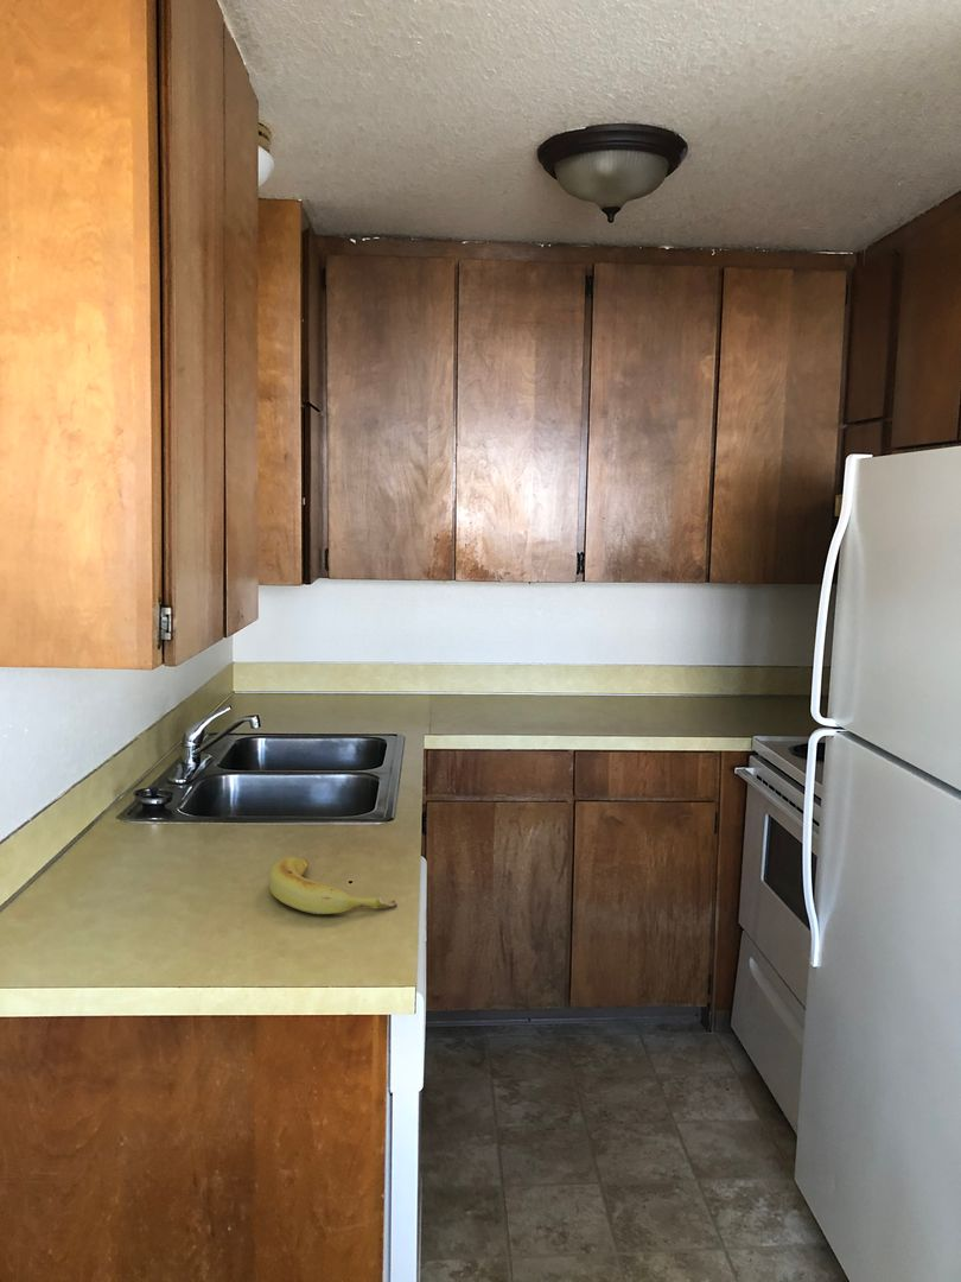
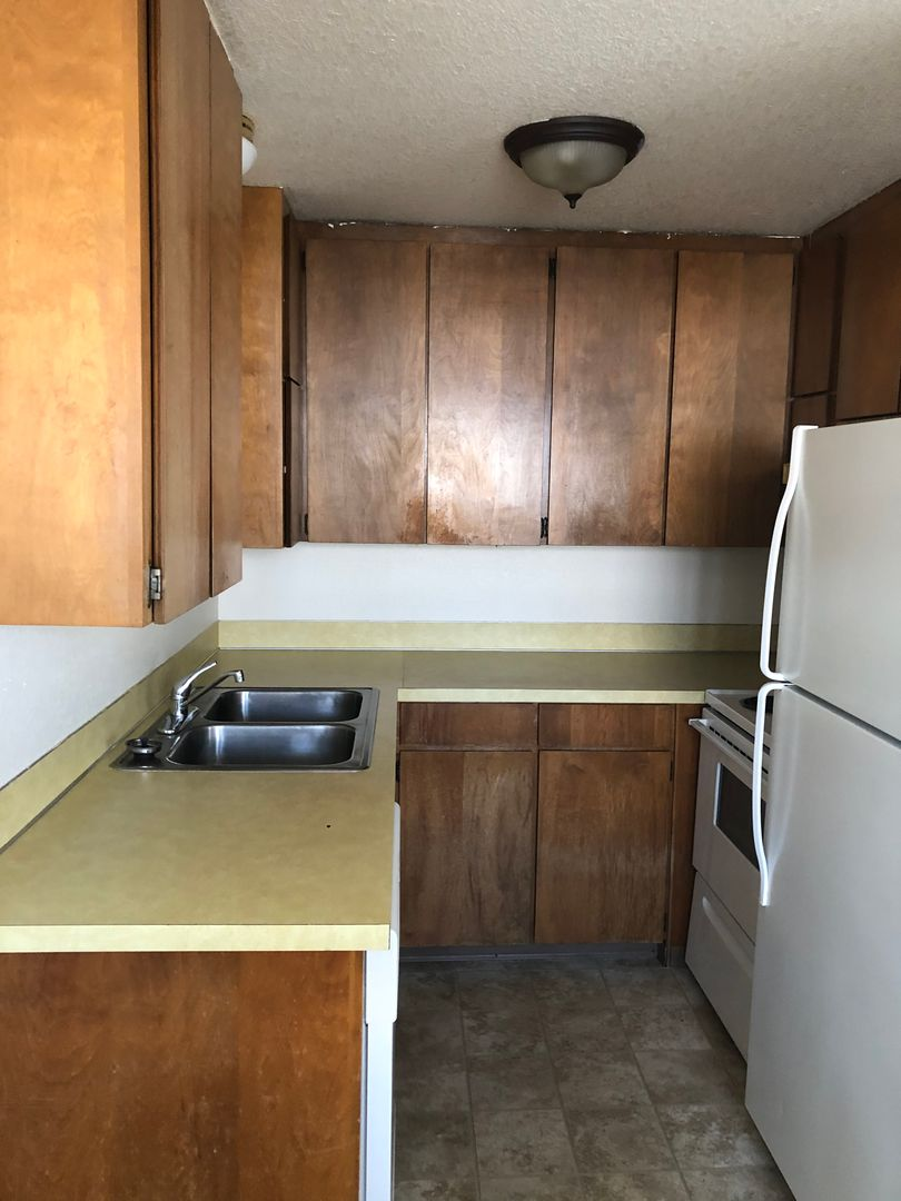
- banana (330, 887)
